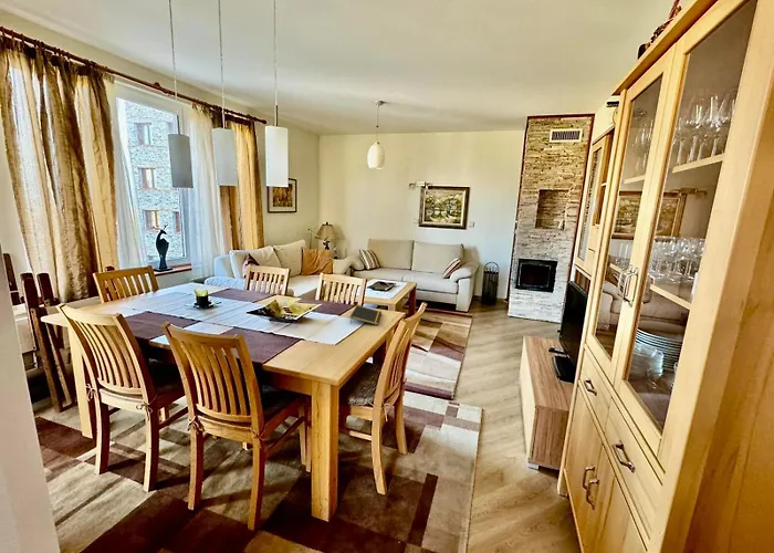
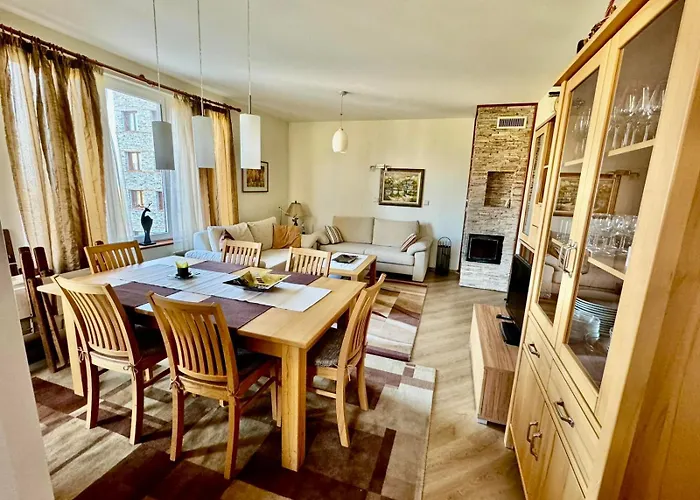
- notepad (366, 314)
